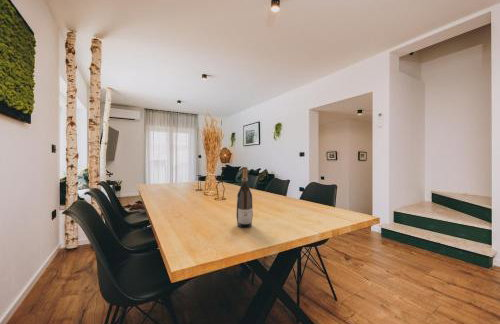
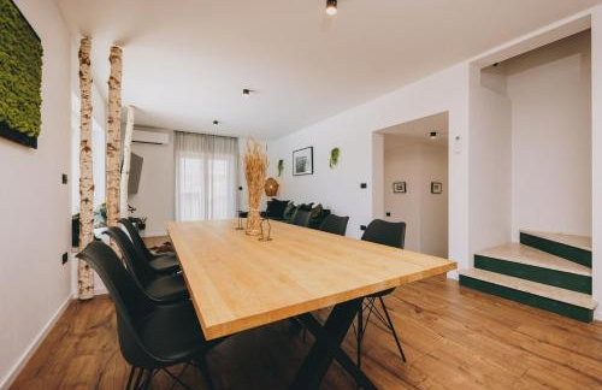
- wine bottle (244, 196)
